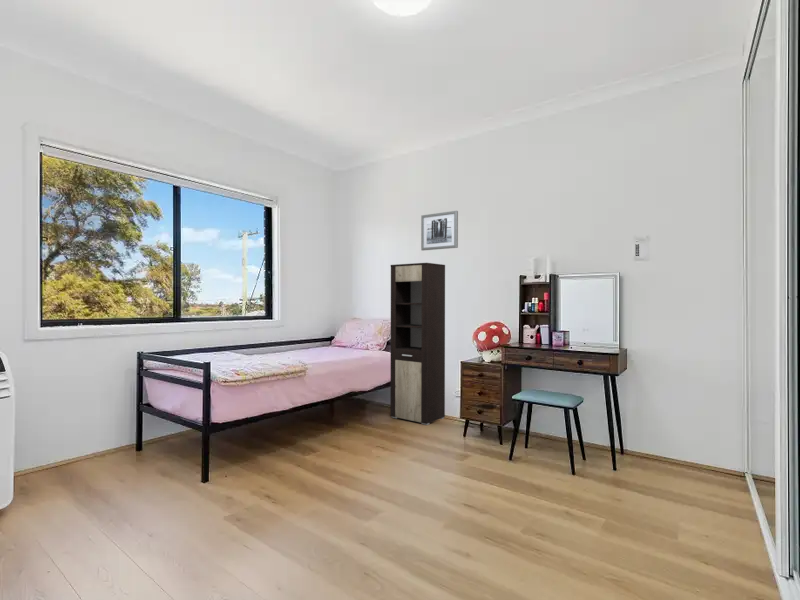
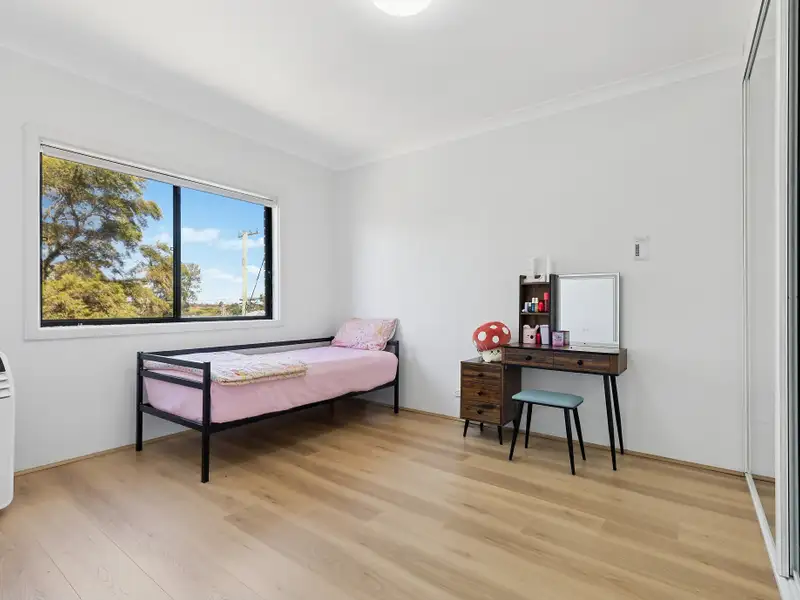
- wall art (439, 231)
- cabinet (417, 341)
